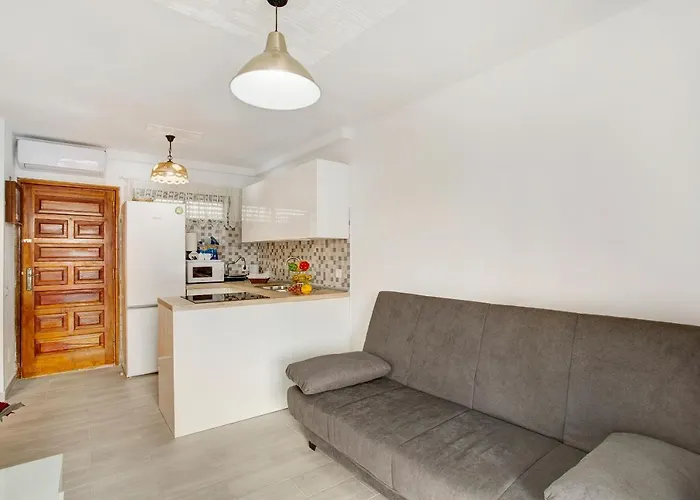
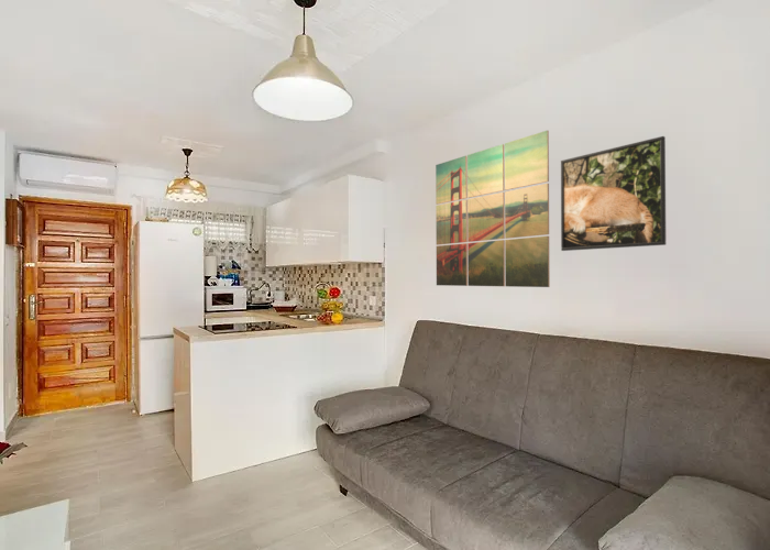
+ wall art (485, 218)
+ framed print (608, 198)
